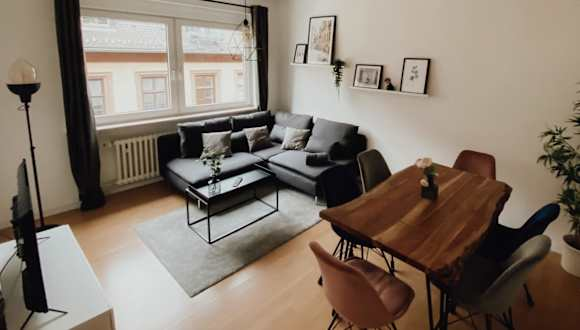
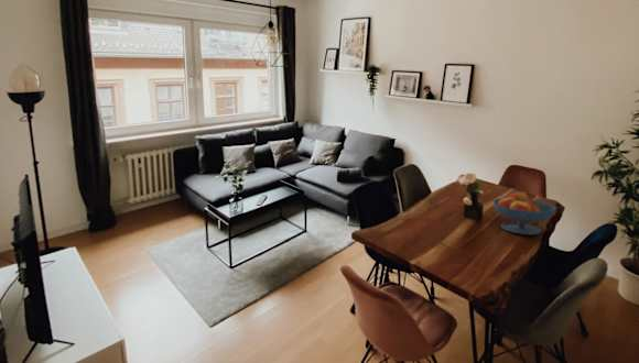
+ fruit bowl (522, 212)
